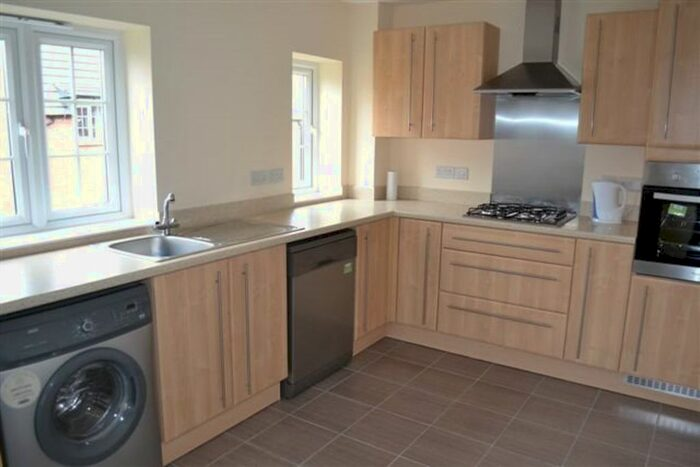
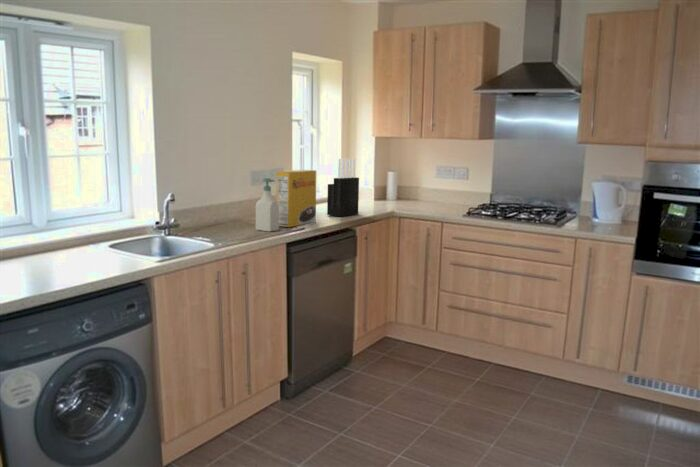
+ knife block (342, 186)
+ cereal box (296, 197)
+ soap bottle (268, 204)
